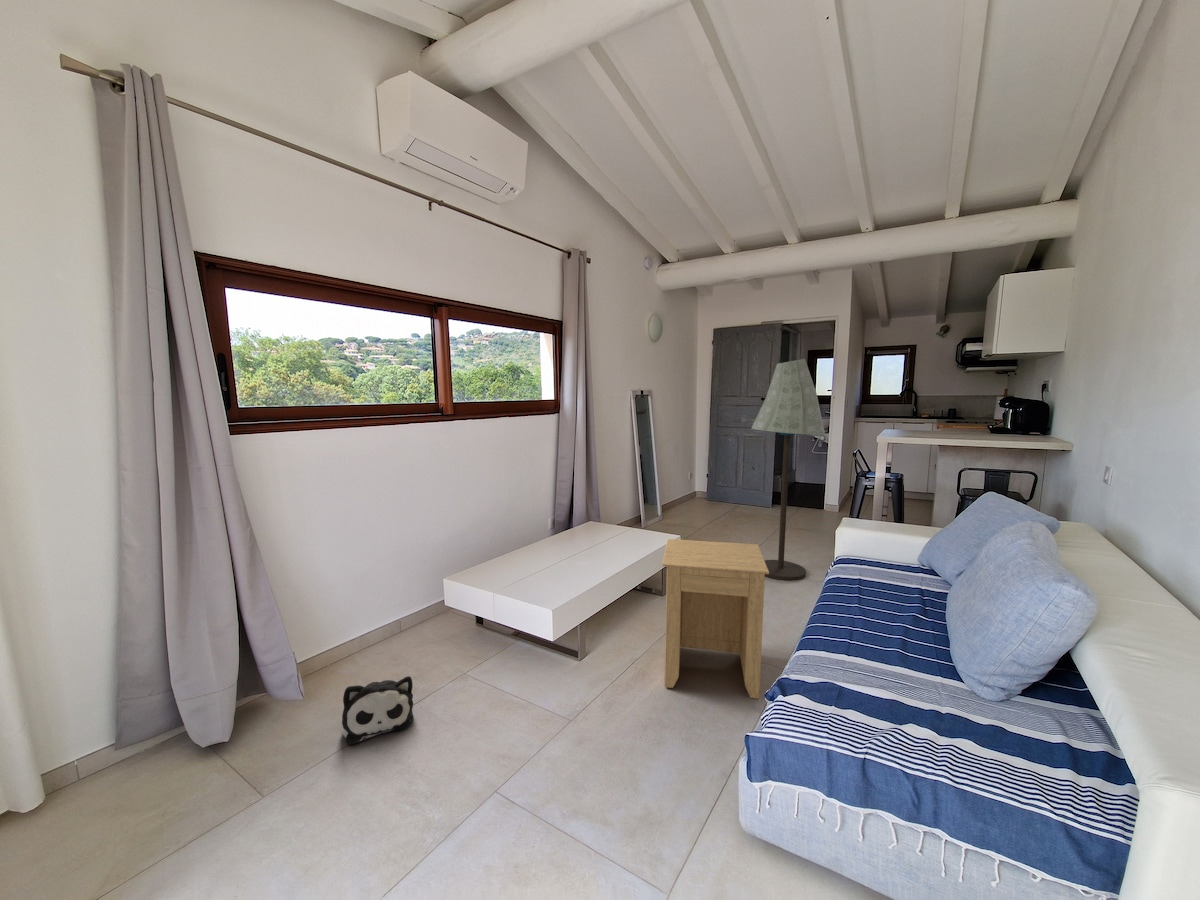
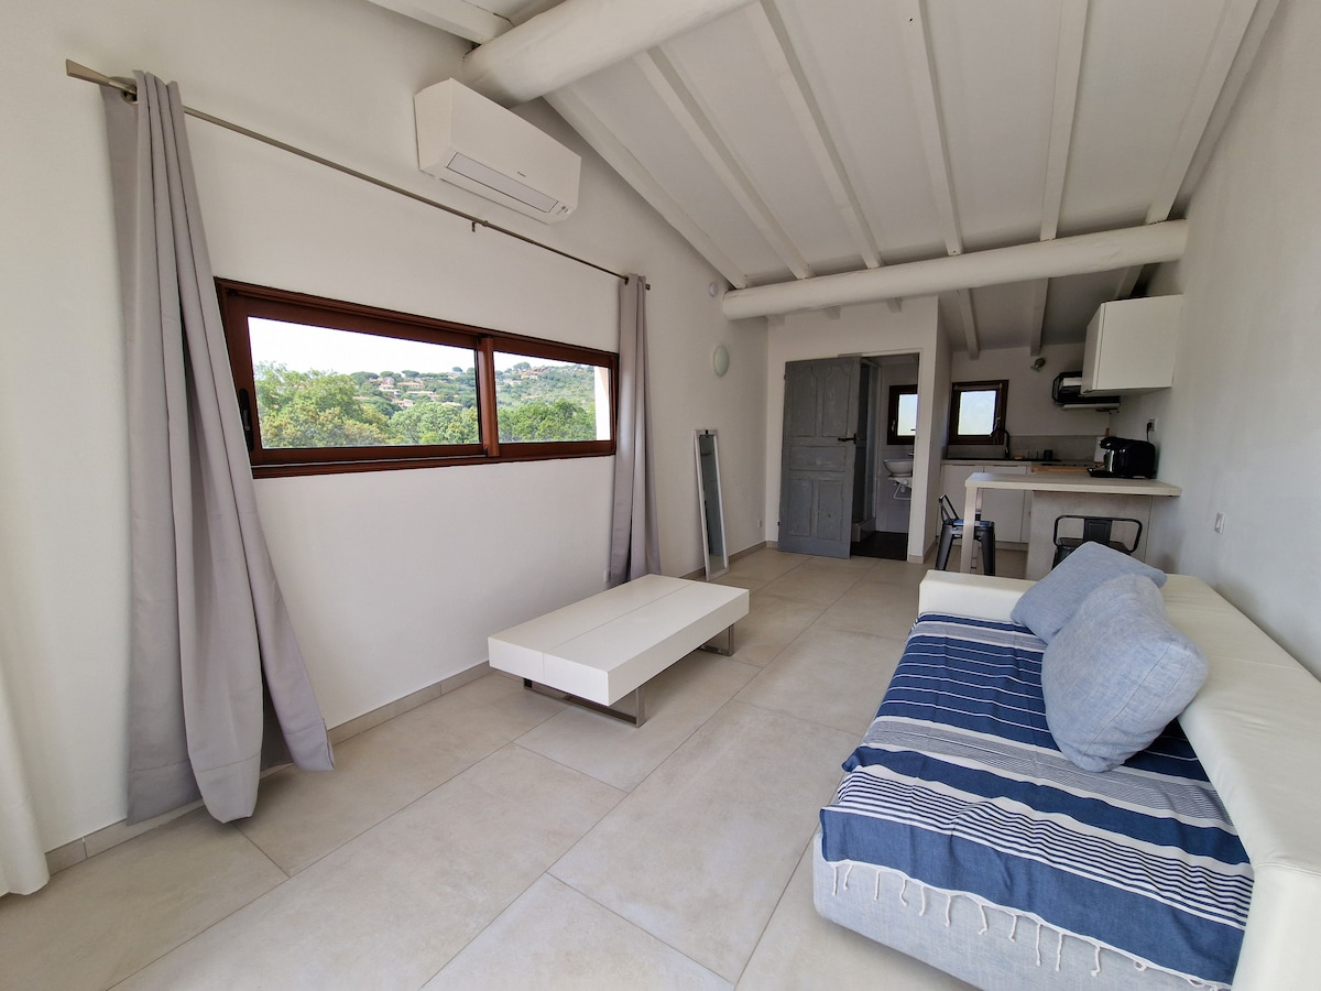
- floor lamp (785, 467)
- side table (711, 612)
- plush toy (374, 693)
